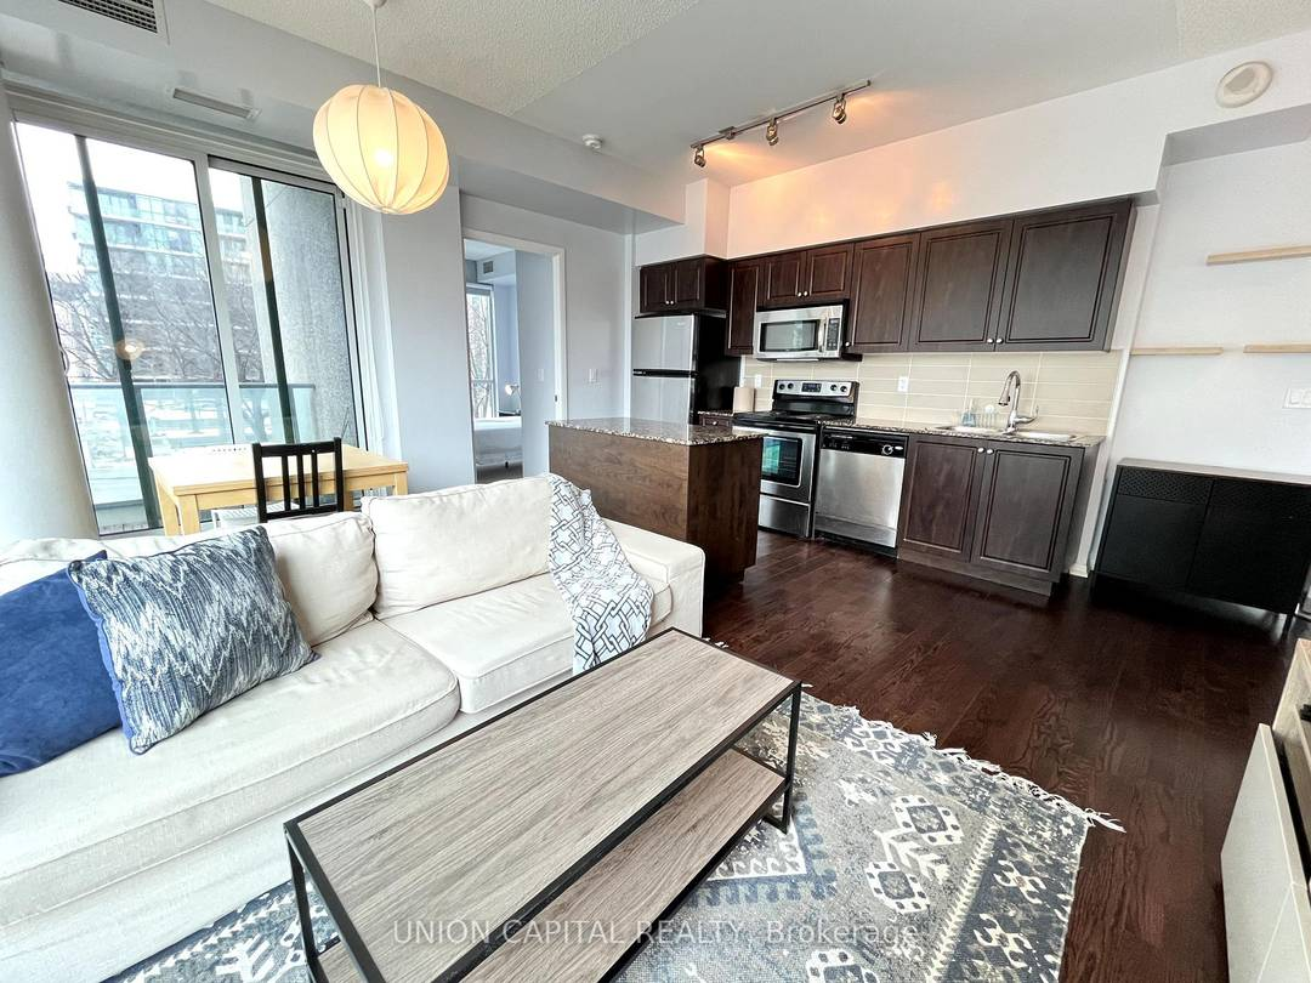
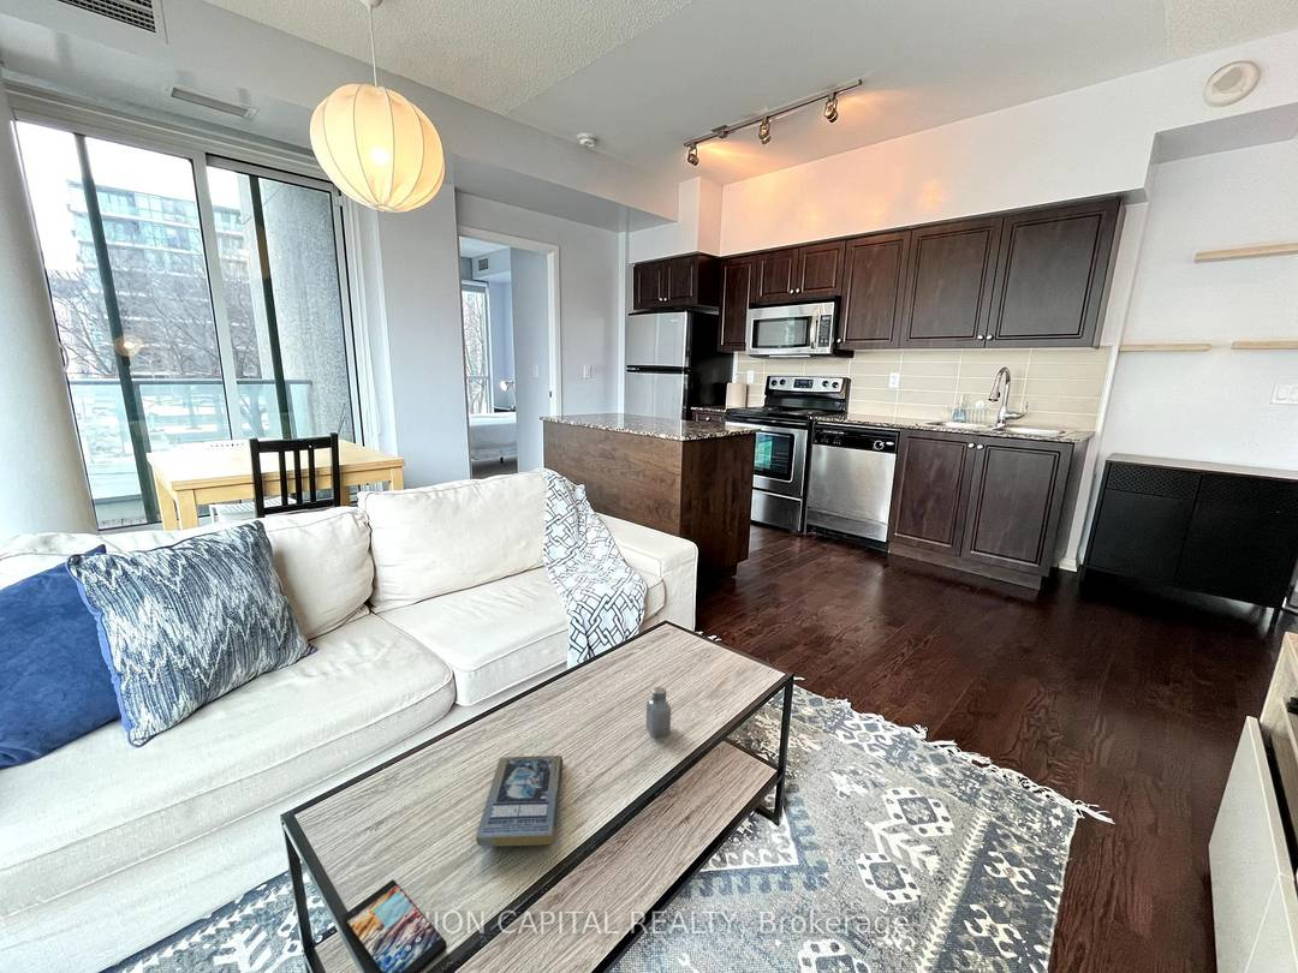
+ smartphone (393, 931)
+ saltshaker (659, 710)
+ book (524, 796)
